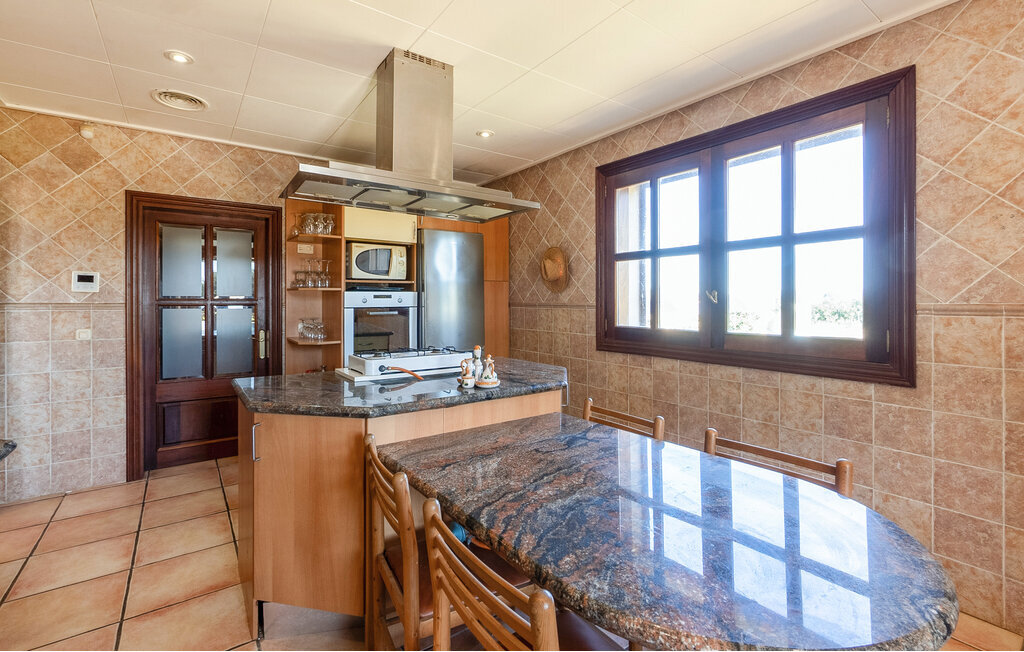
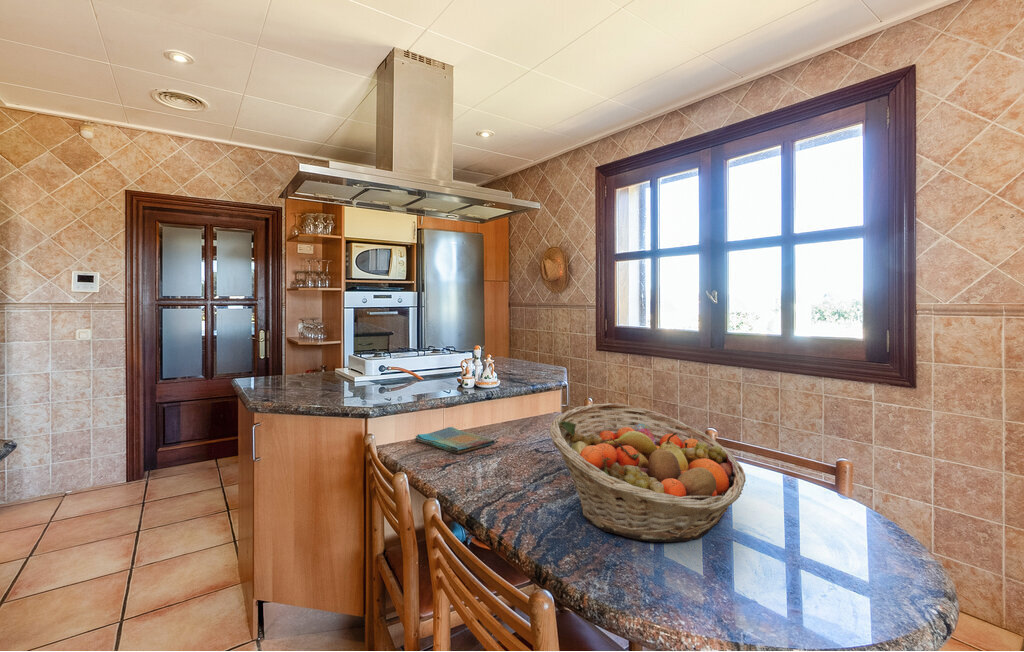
+ dish towel (454, 438)
+ fruit basket (645, 461)
